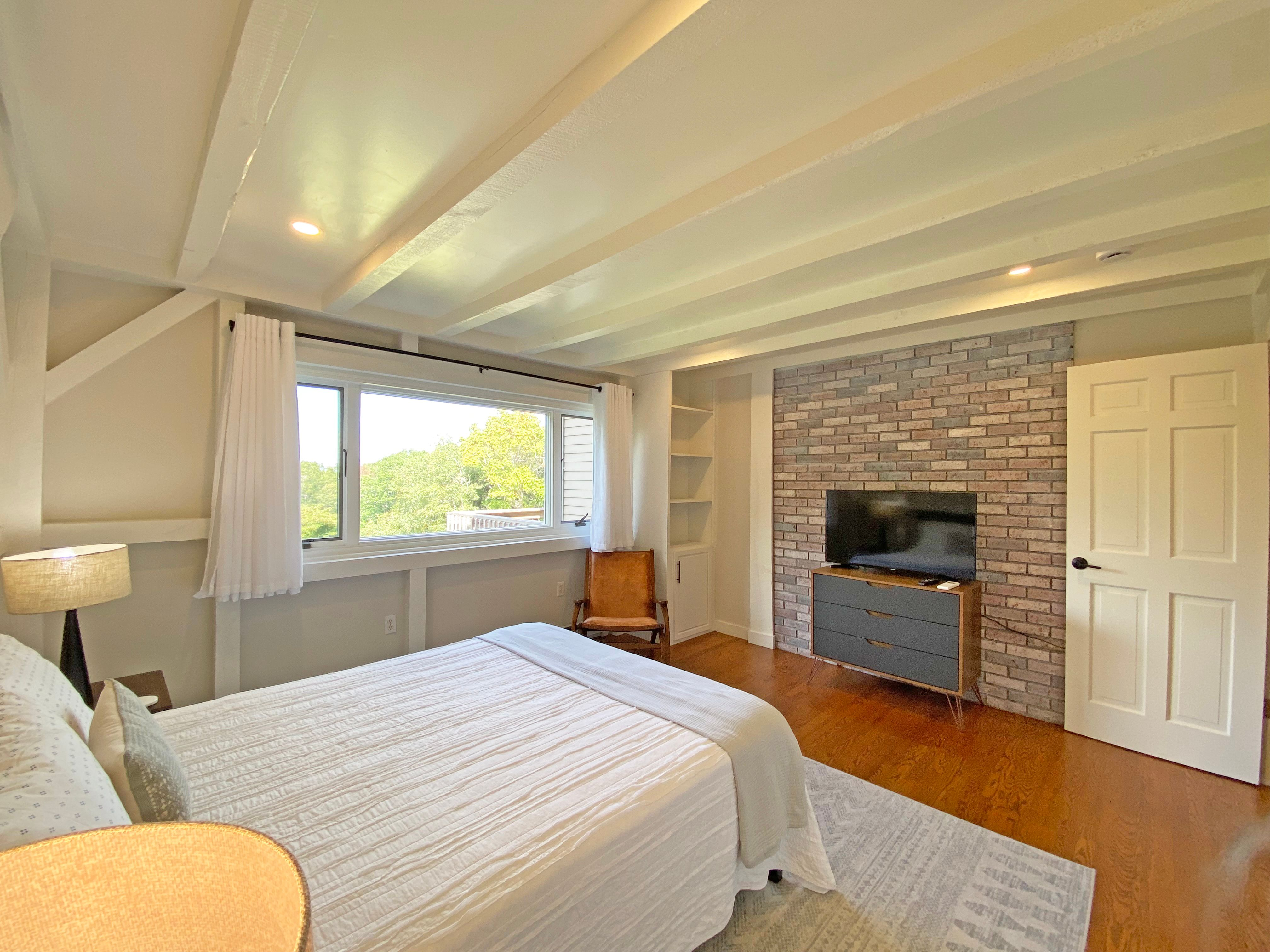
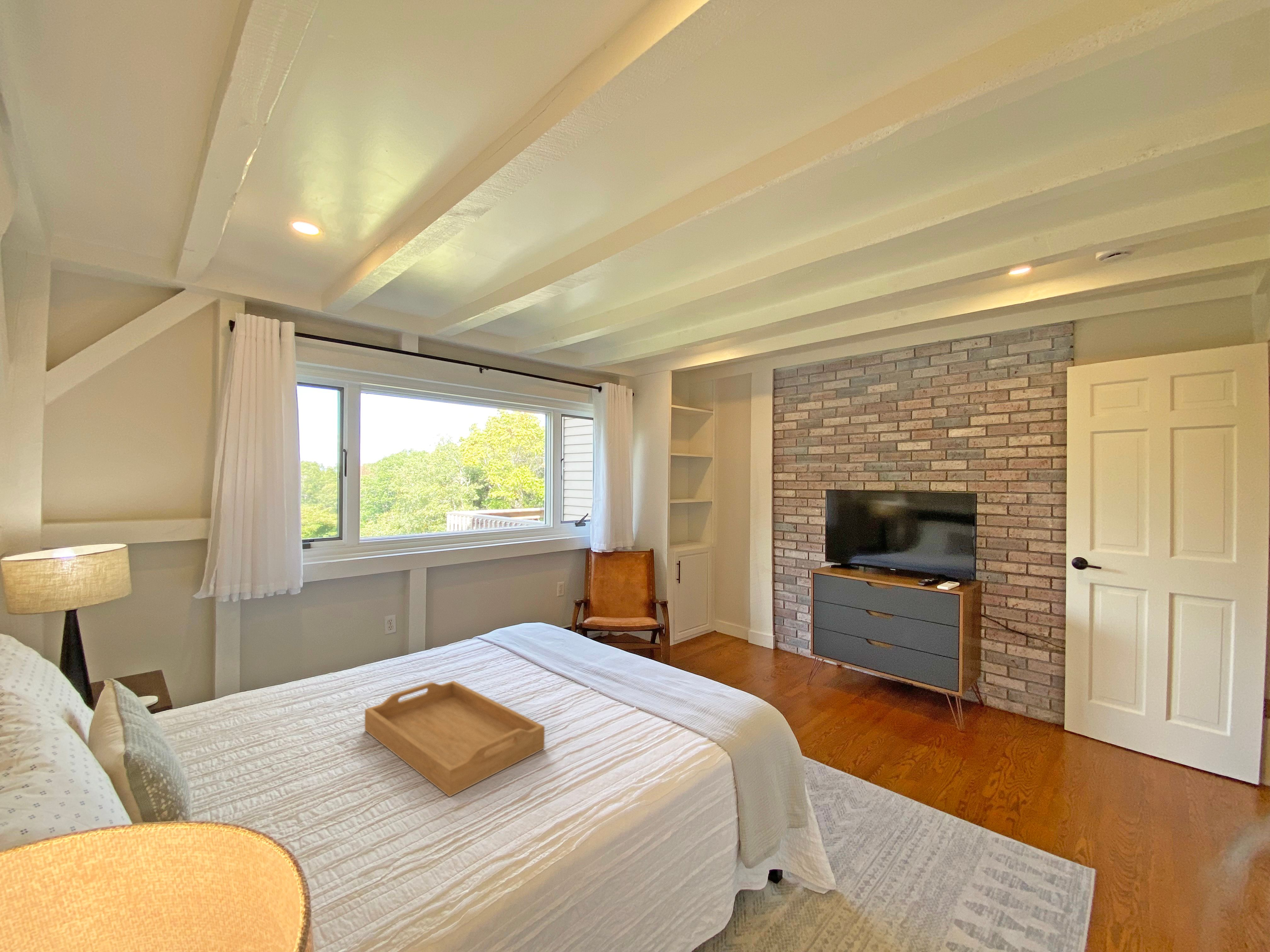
+ serving tray (452, 725)
